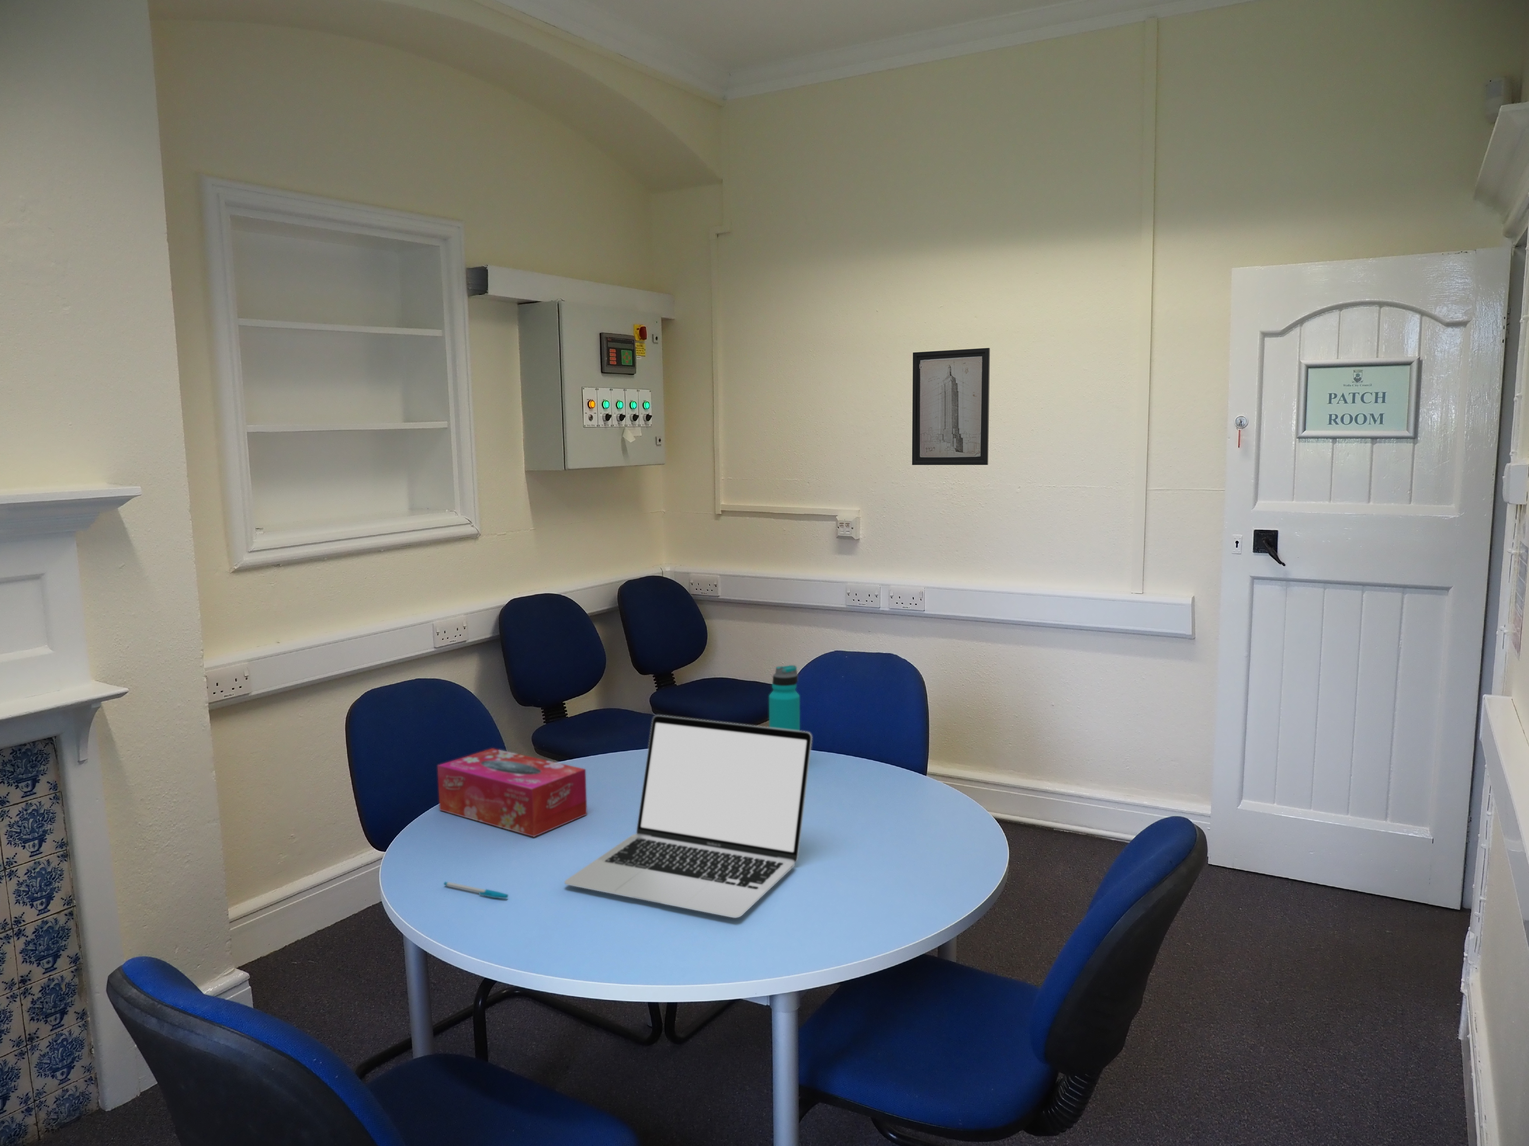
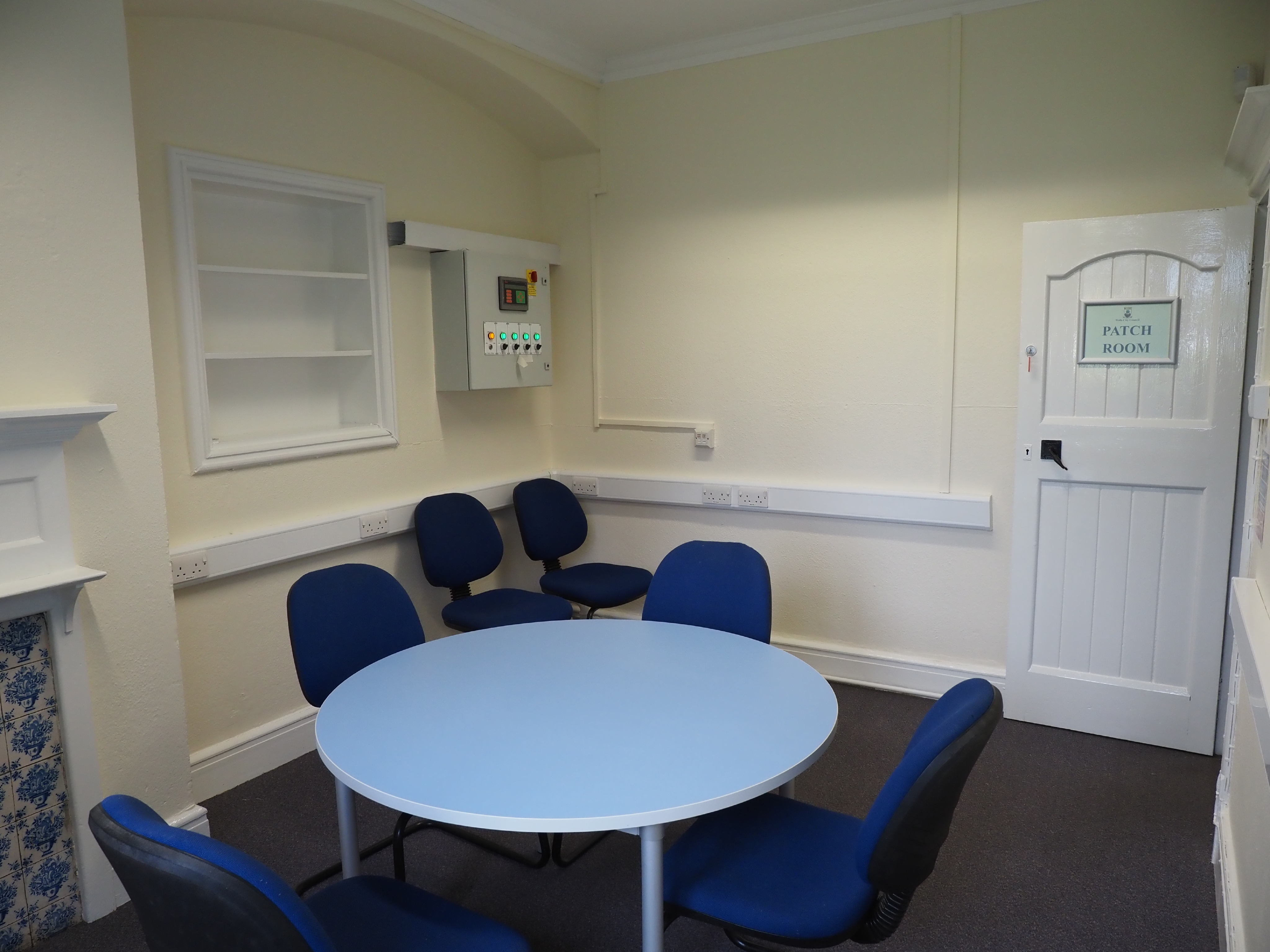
- tissue box (512, 790)
- pen (474, 890)
- wall art (950, 408)
- laptop (691, 808)
- water bottle (784, 717)
